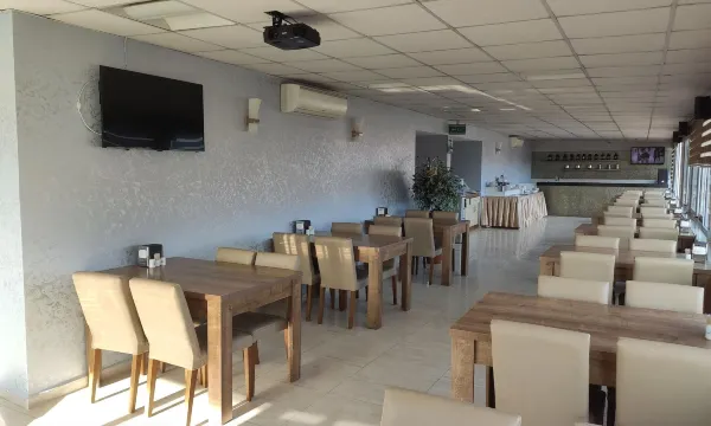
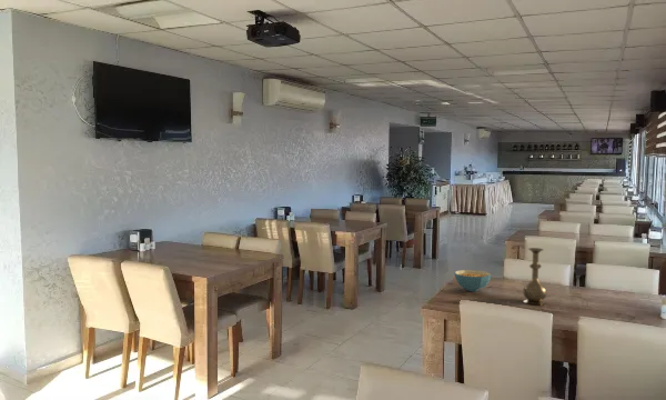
+ vase (535, 276)
+ cereal bowl (472, 281)
